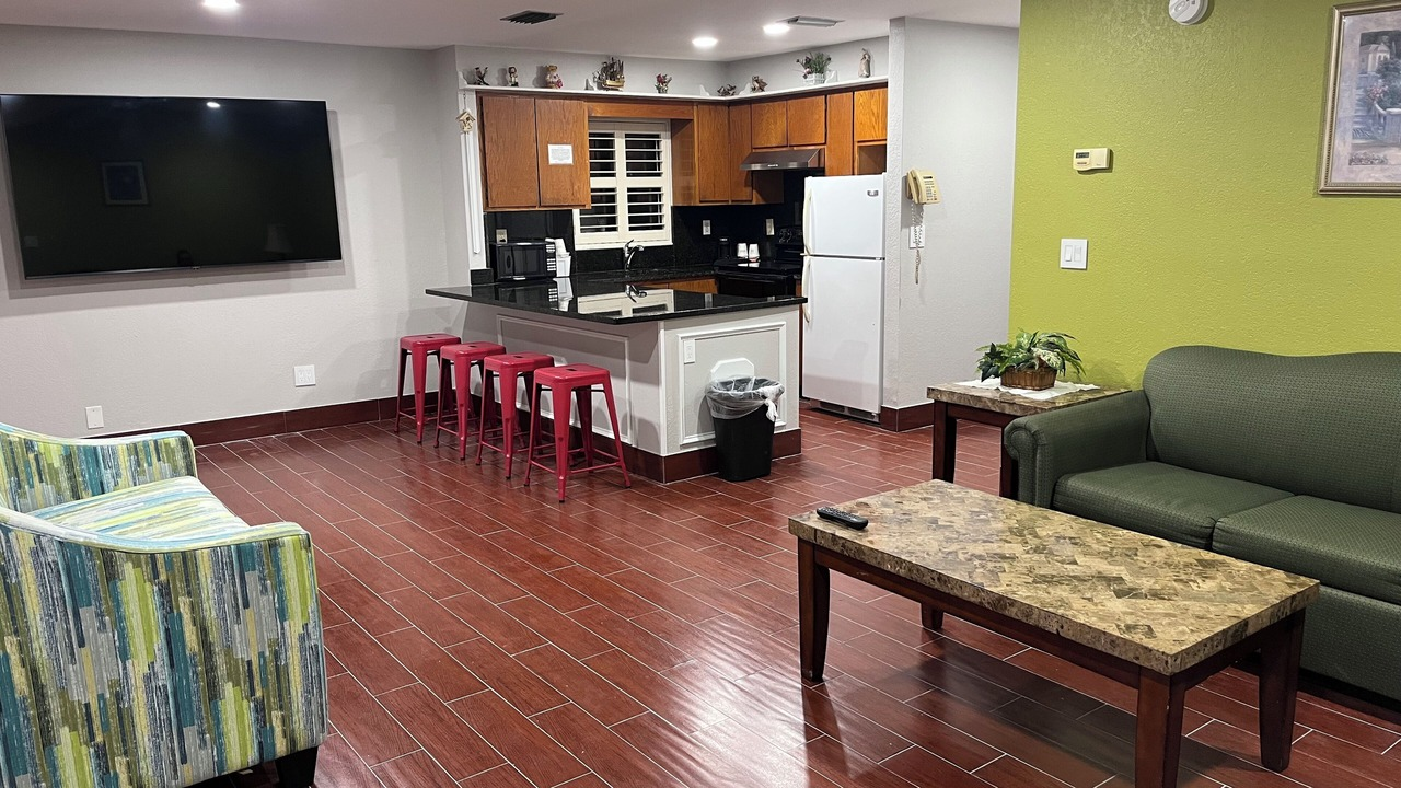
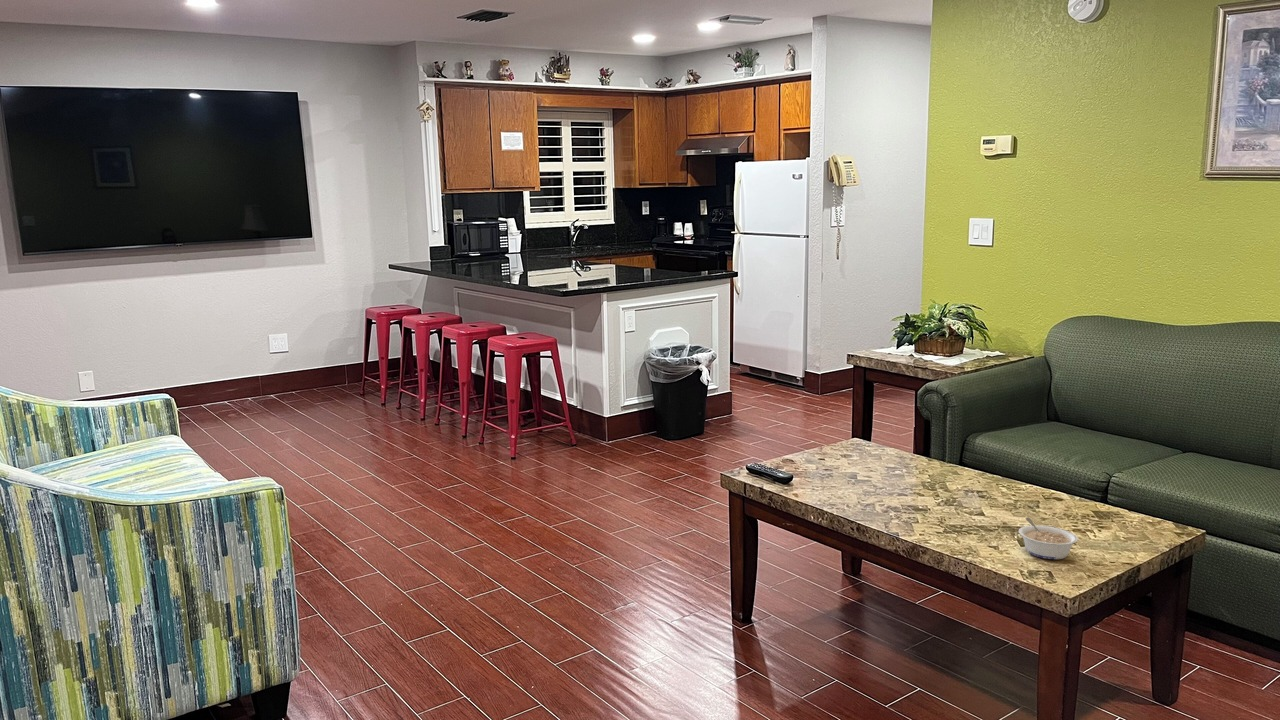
+ legume (1045, 541)
